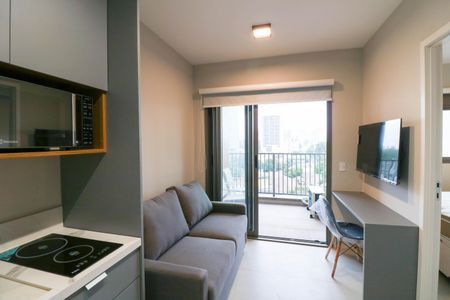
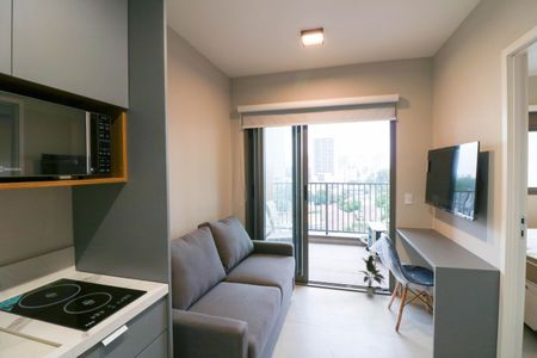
+ potted plant (371, 276)
